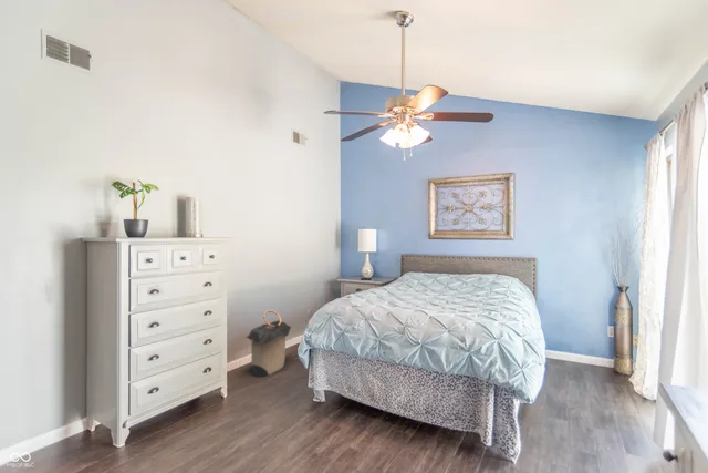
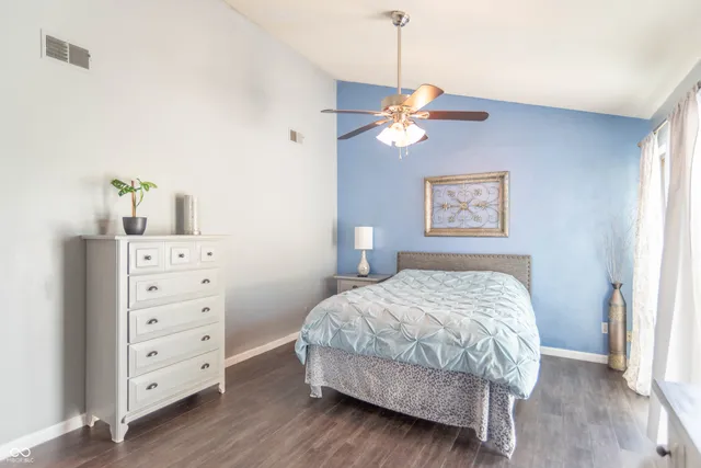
- laundry hamper (269, 341)
